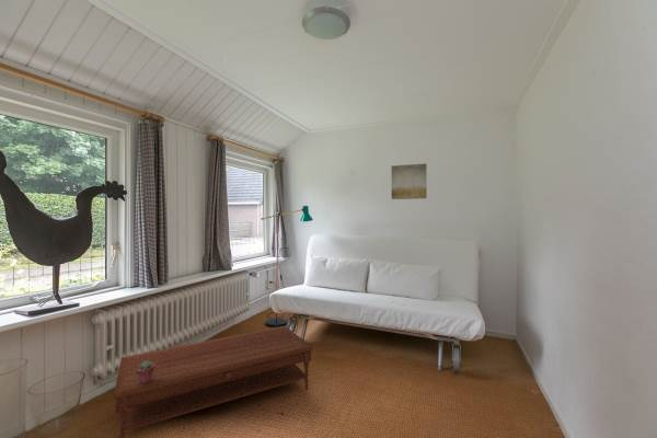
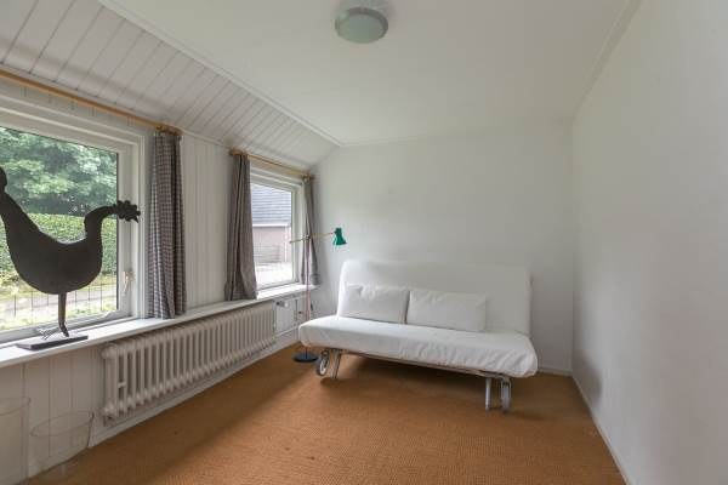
- wall art (408, 182)
- coffee table (220, 374)
- potted succulent (146, 370)
